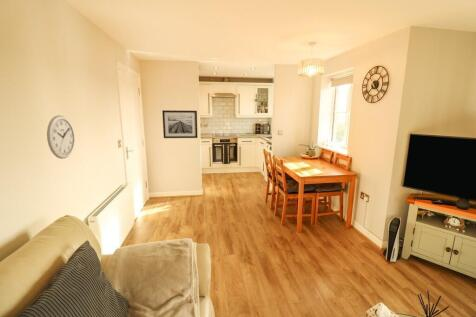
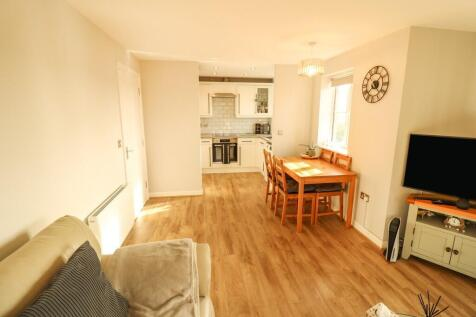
- wall art (180, 124)
- wall clock (62, 137)
